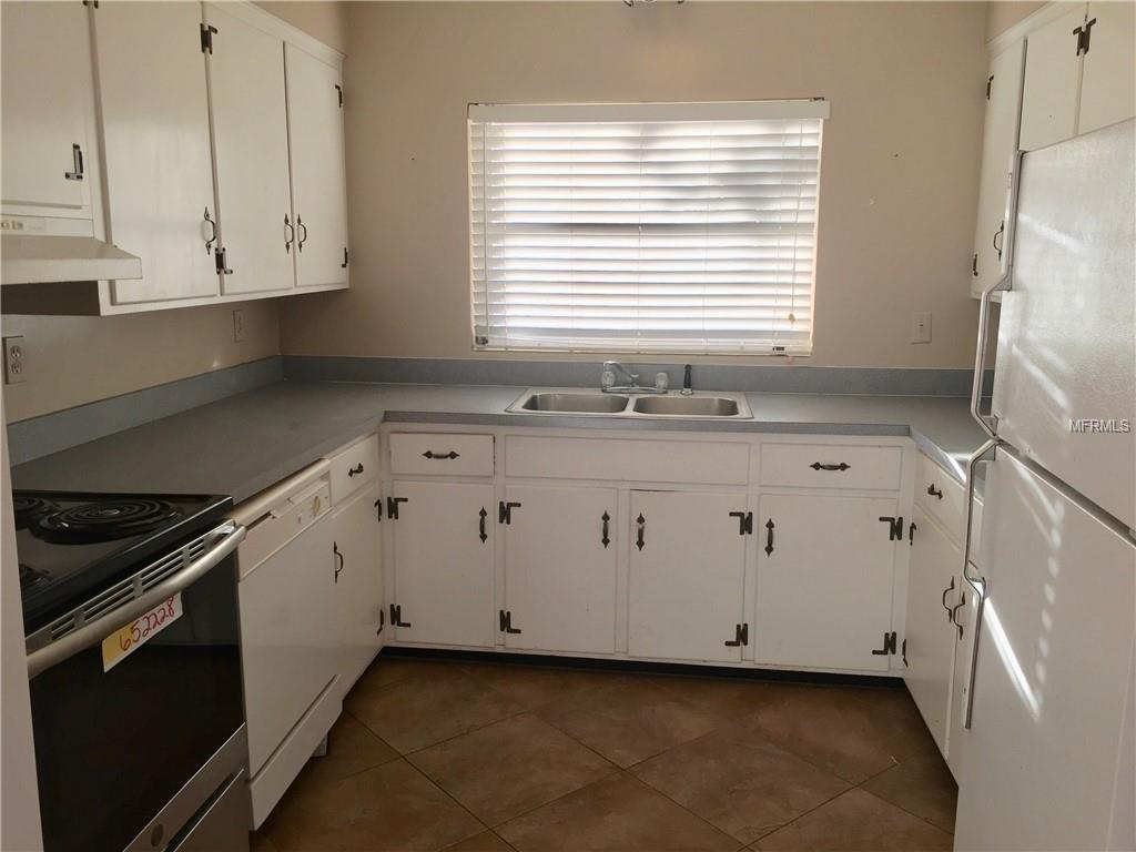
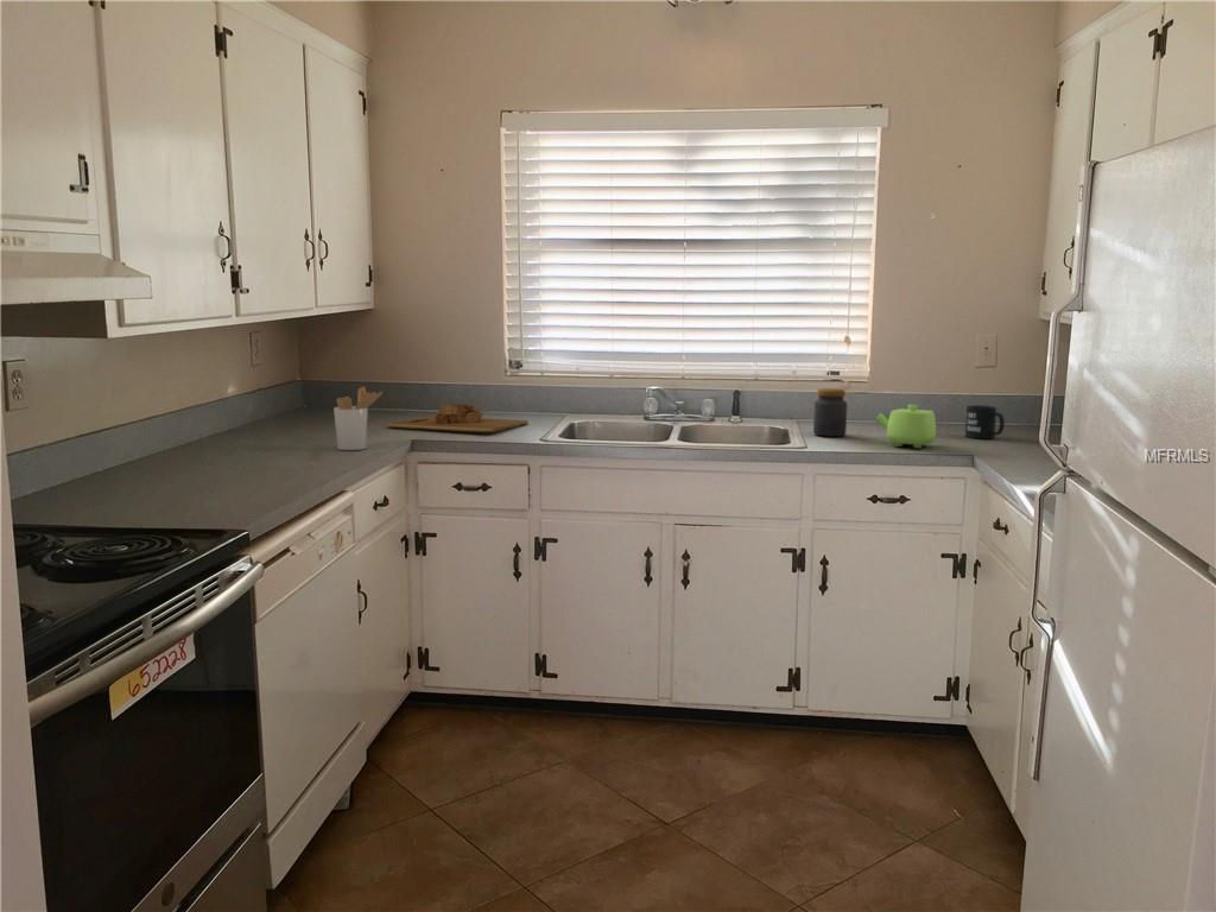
+ mug (986, 422)
+ cutting board (458, 413)
+ jar (830, 411)
+ teapot (905, 424)
+ utensil holder (357, 418)
